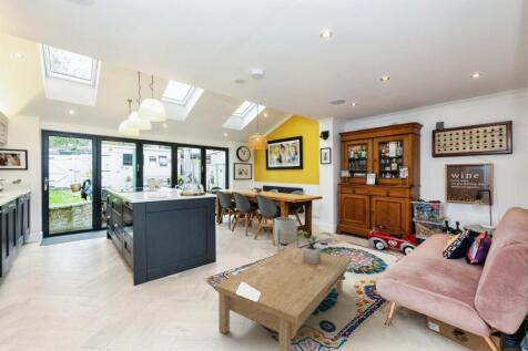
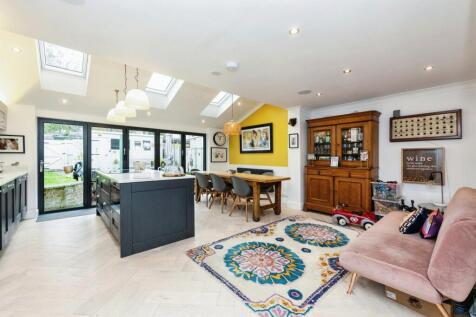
- potted plant (313, 246)
- planter (285, 235)
- coffee table (292, 289)
